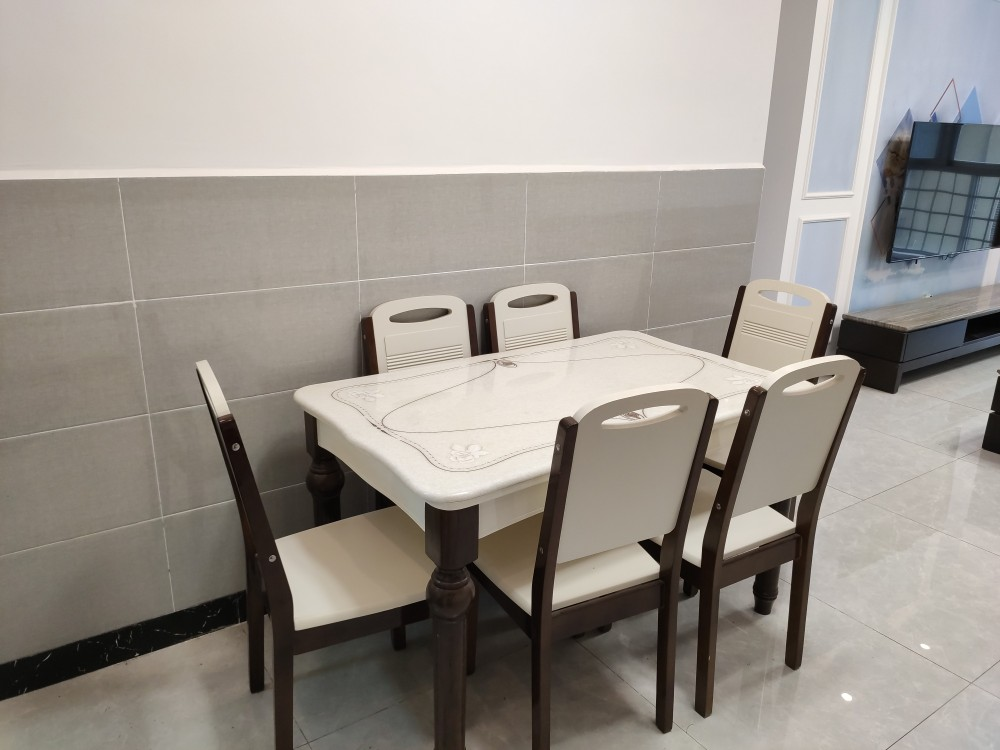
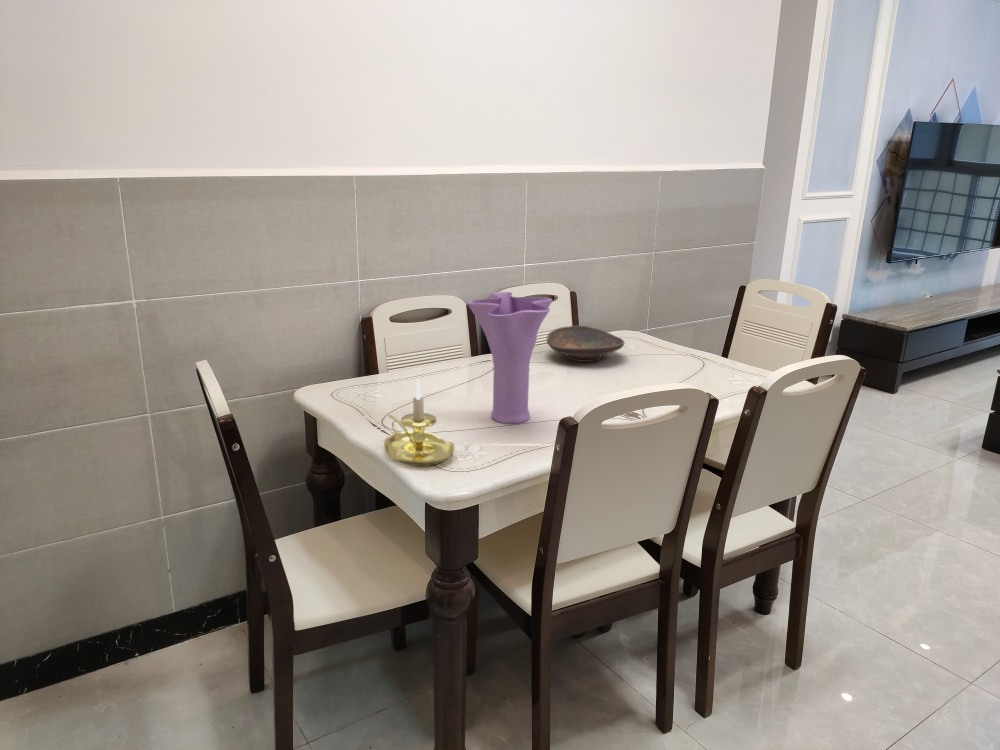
+ vase (510, 360)
+ candle holder (414, 414)
+ decorative bowl (585, 346)
